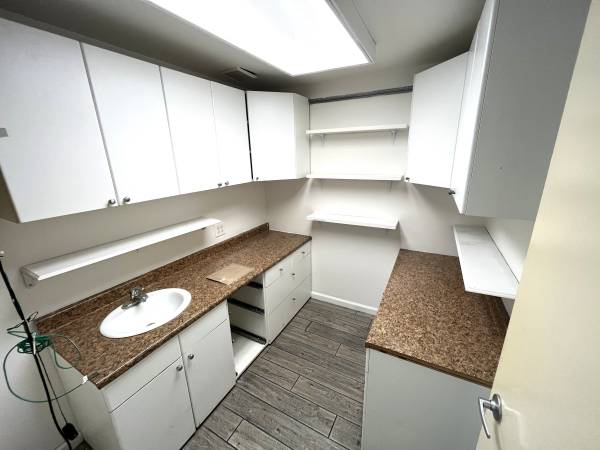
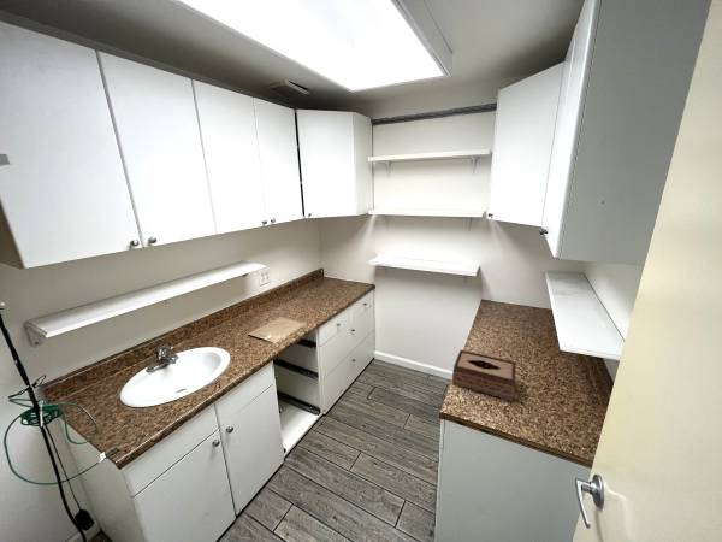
+ tissue box (484, 373)
